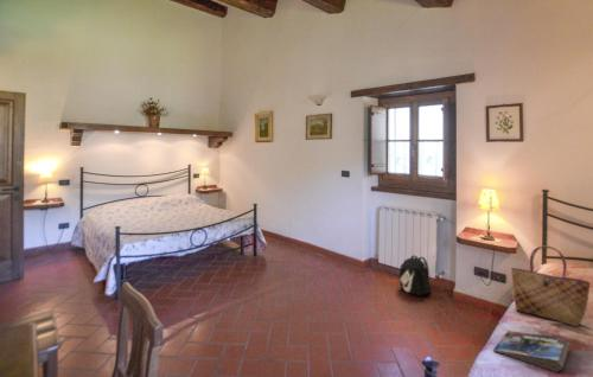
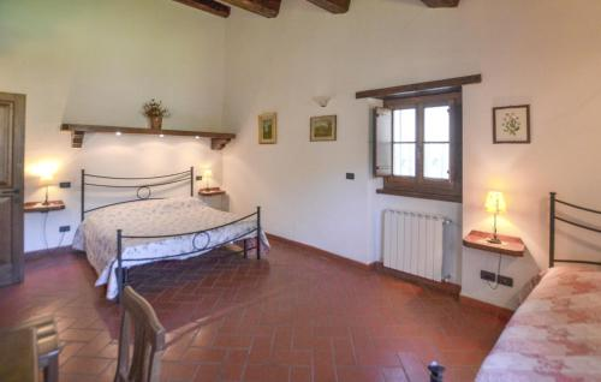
- backpack (415, 273)
- tote bag (547, 281)
- magazine (531, 345)
